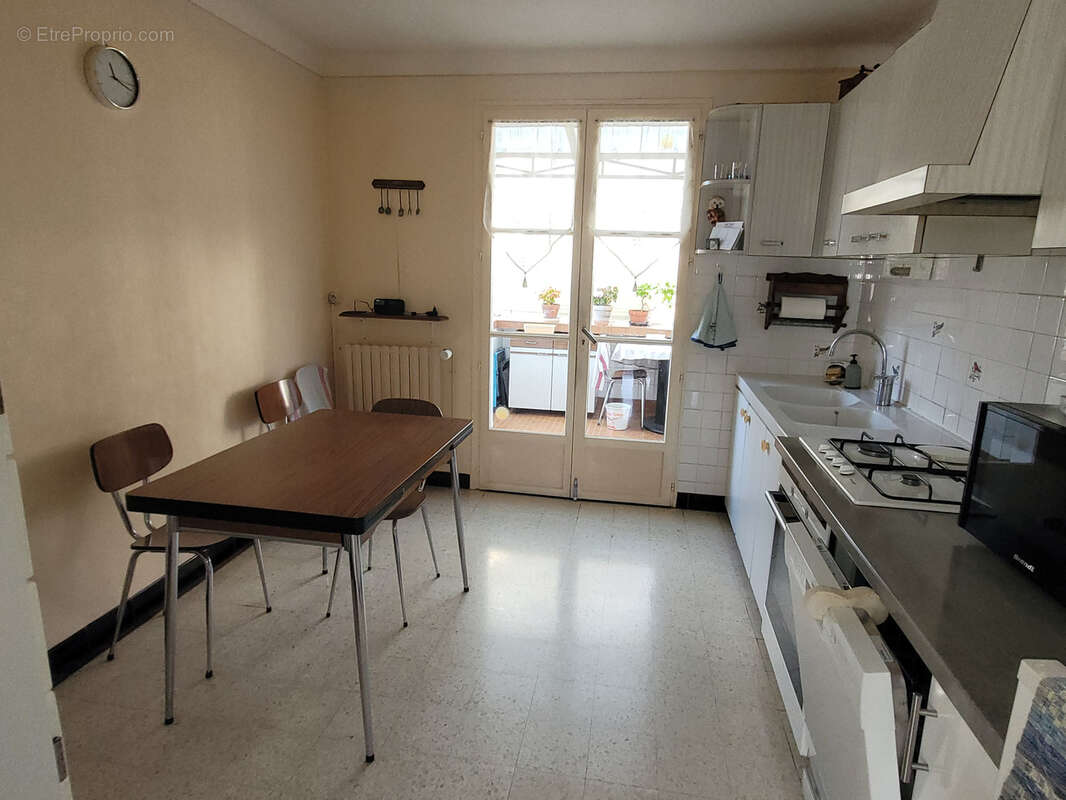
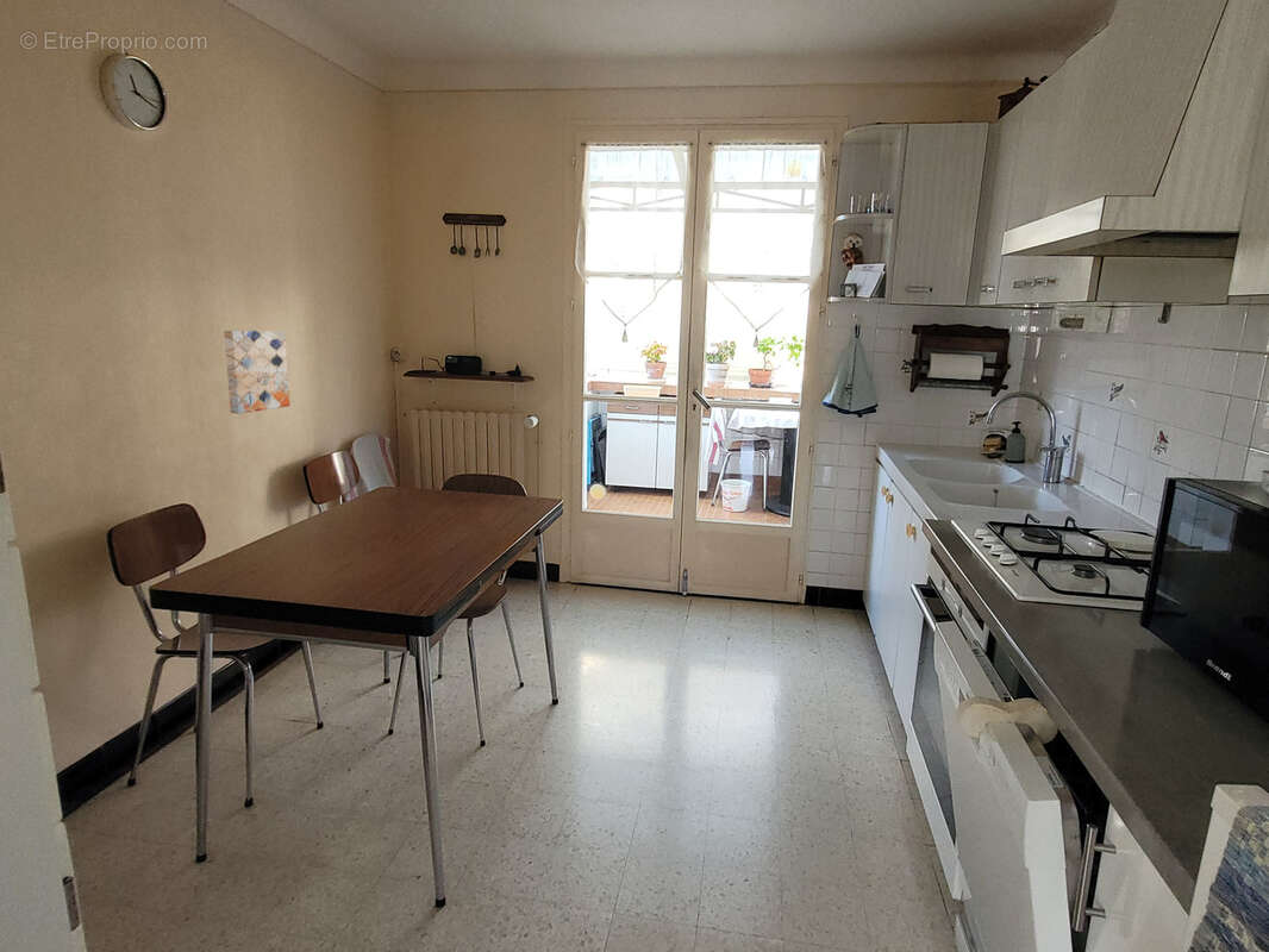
+ wall art (258, 370)
